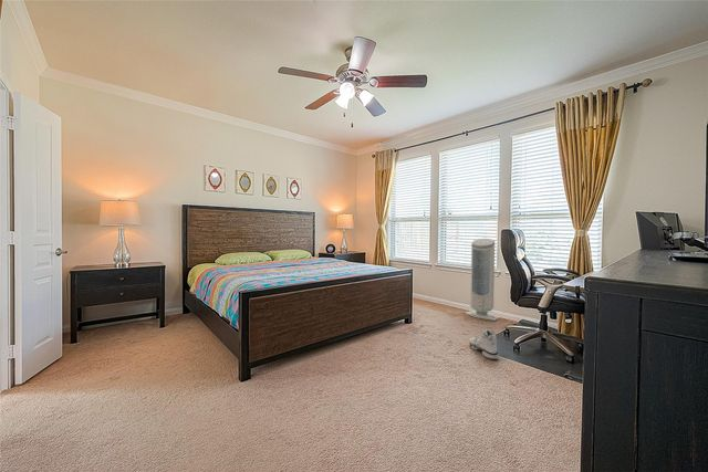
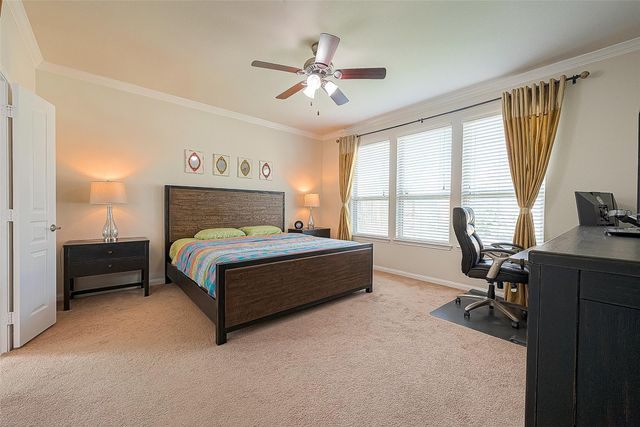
- air purifier (482, 276)
- sneaker (482, 339)
